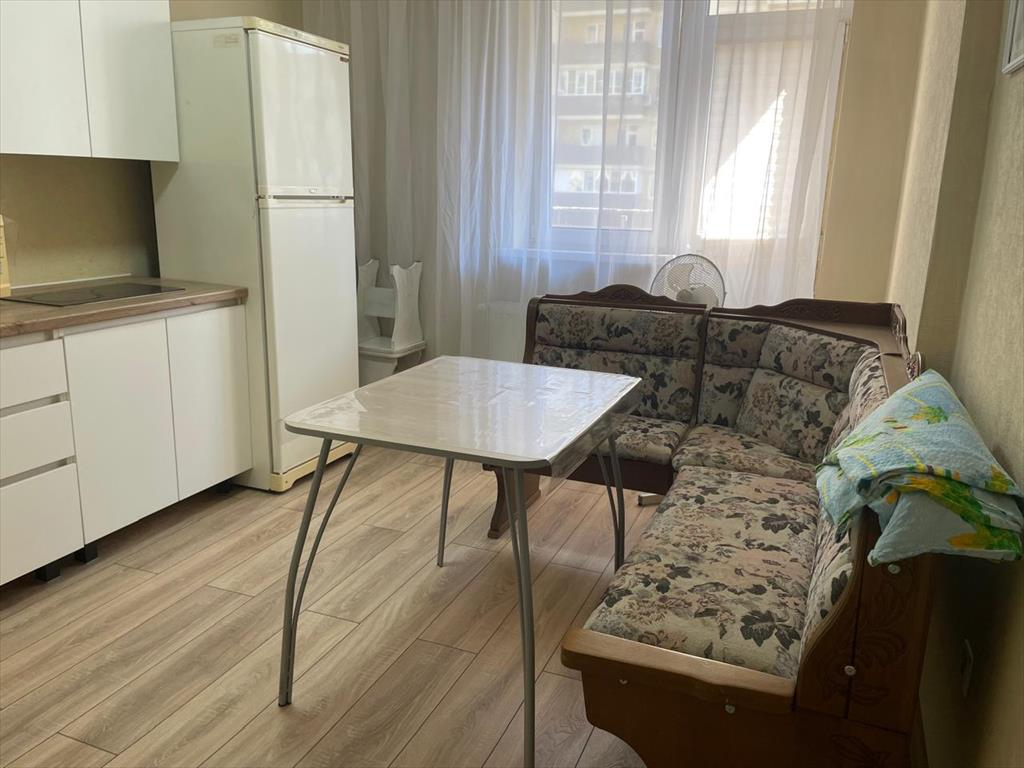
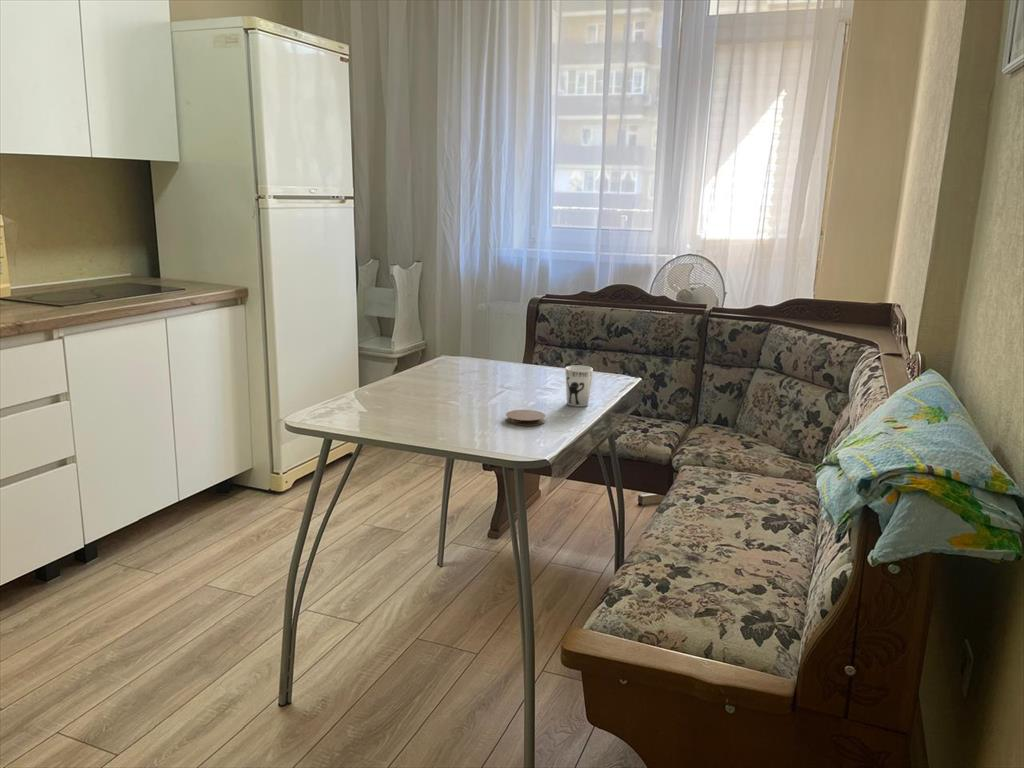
+ coaster (525, 417)
+ cup (578, 386)
